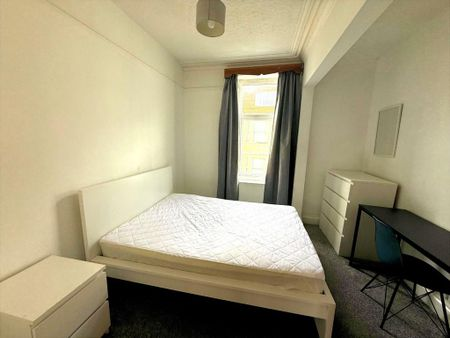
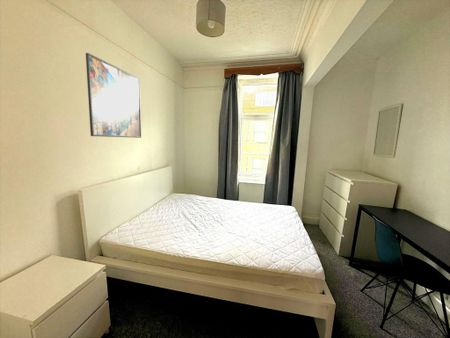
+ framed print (118, 103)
